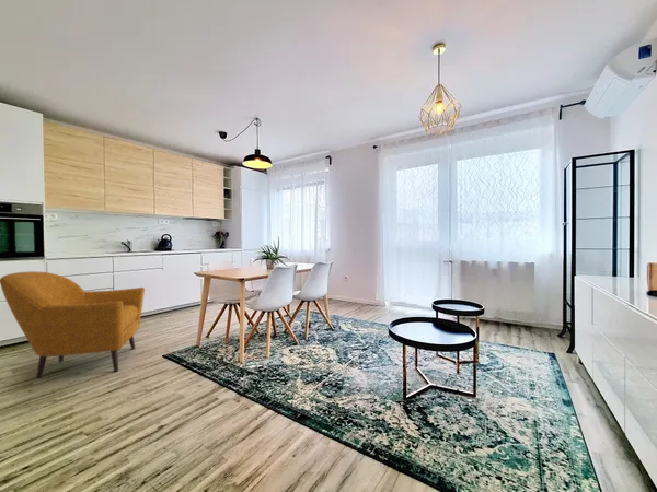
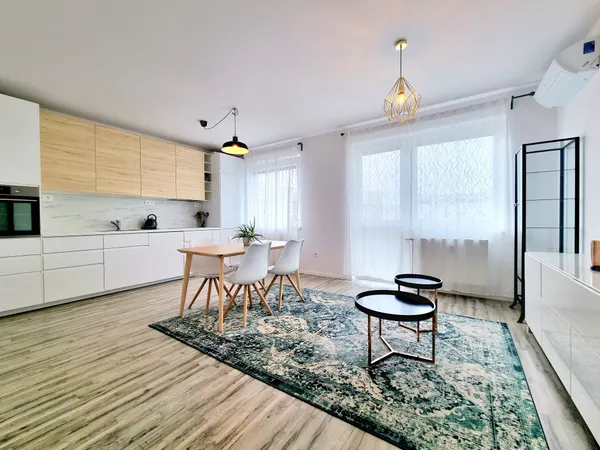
- armchair (78, 318)
